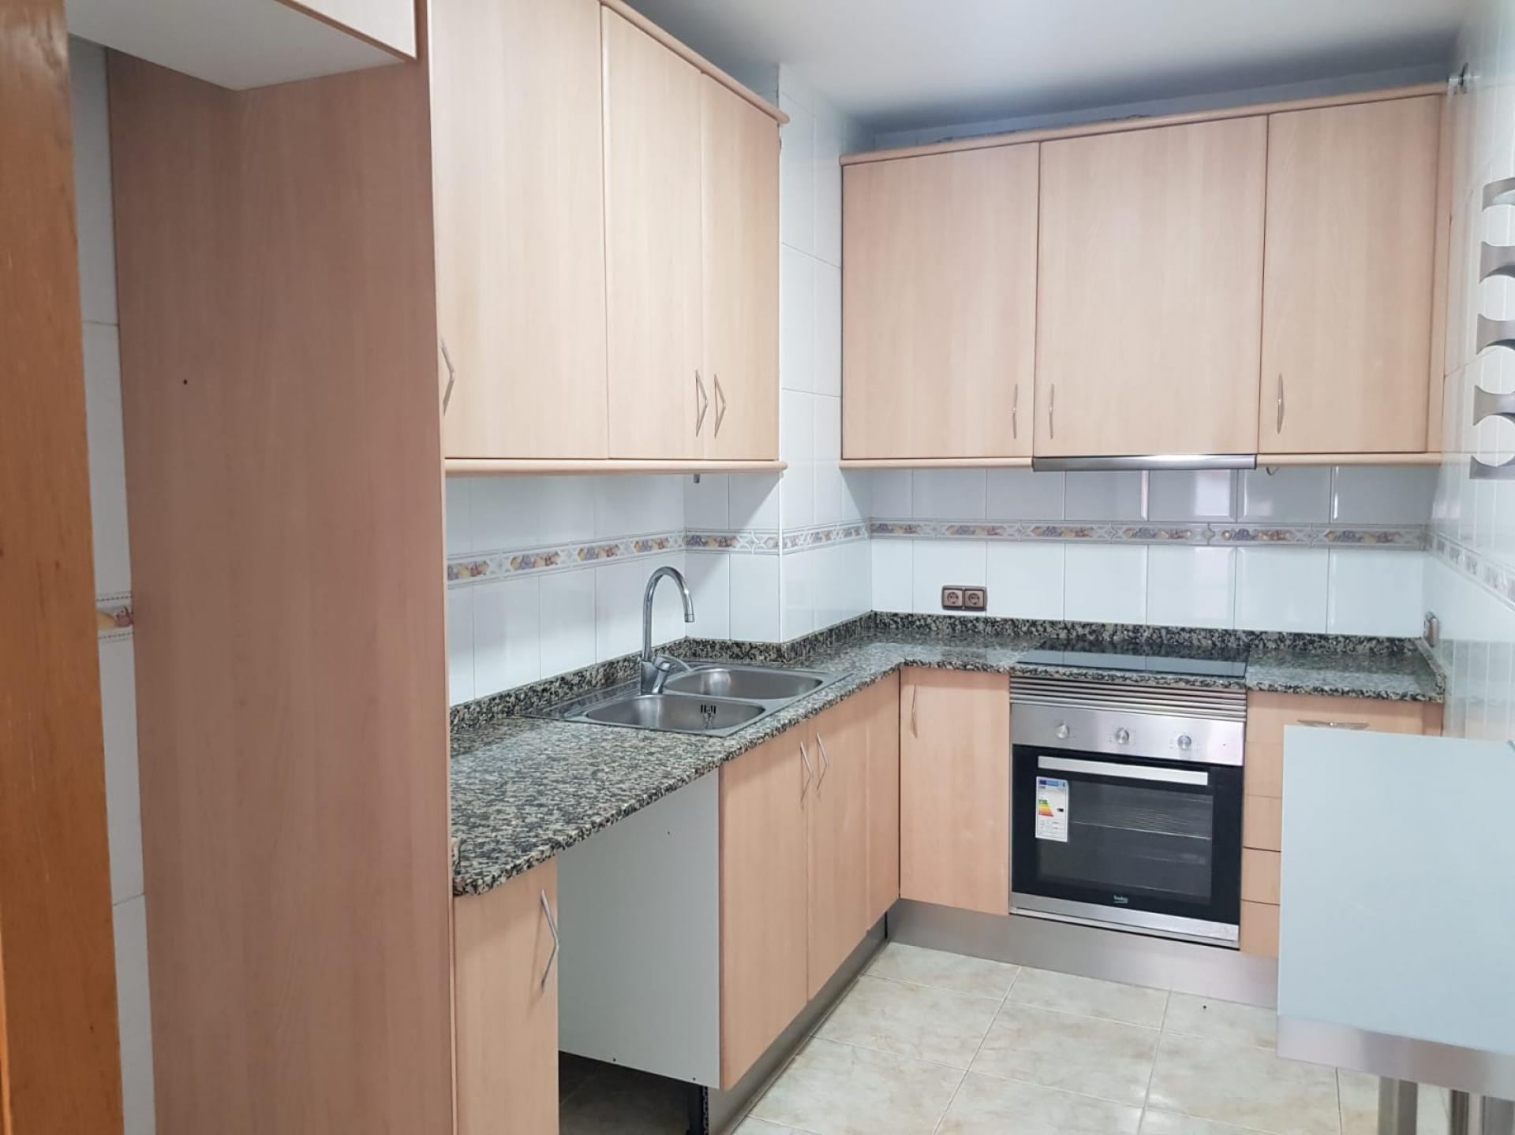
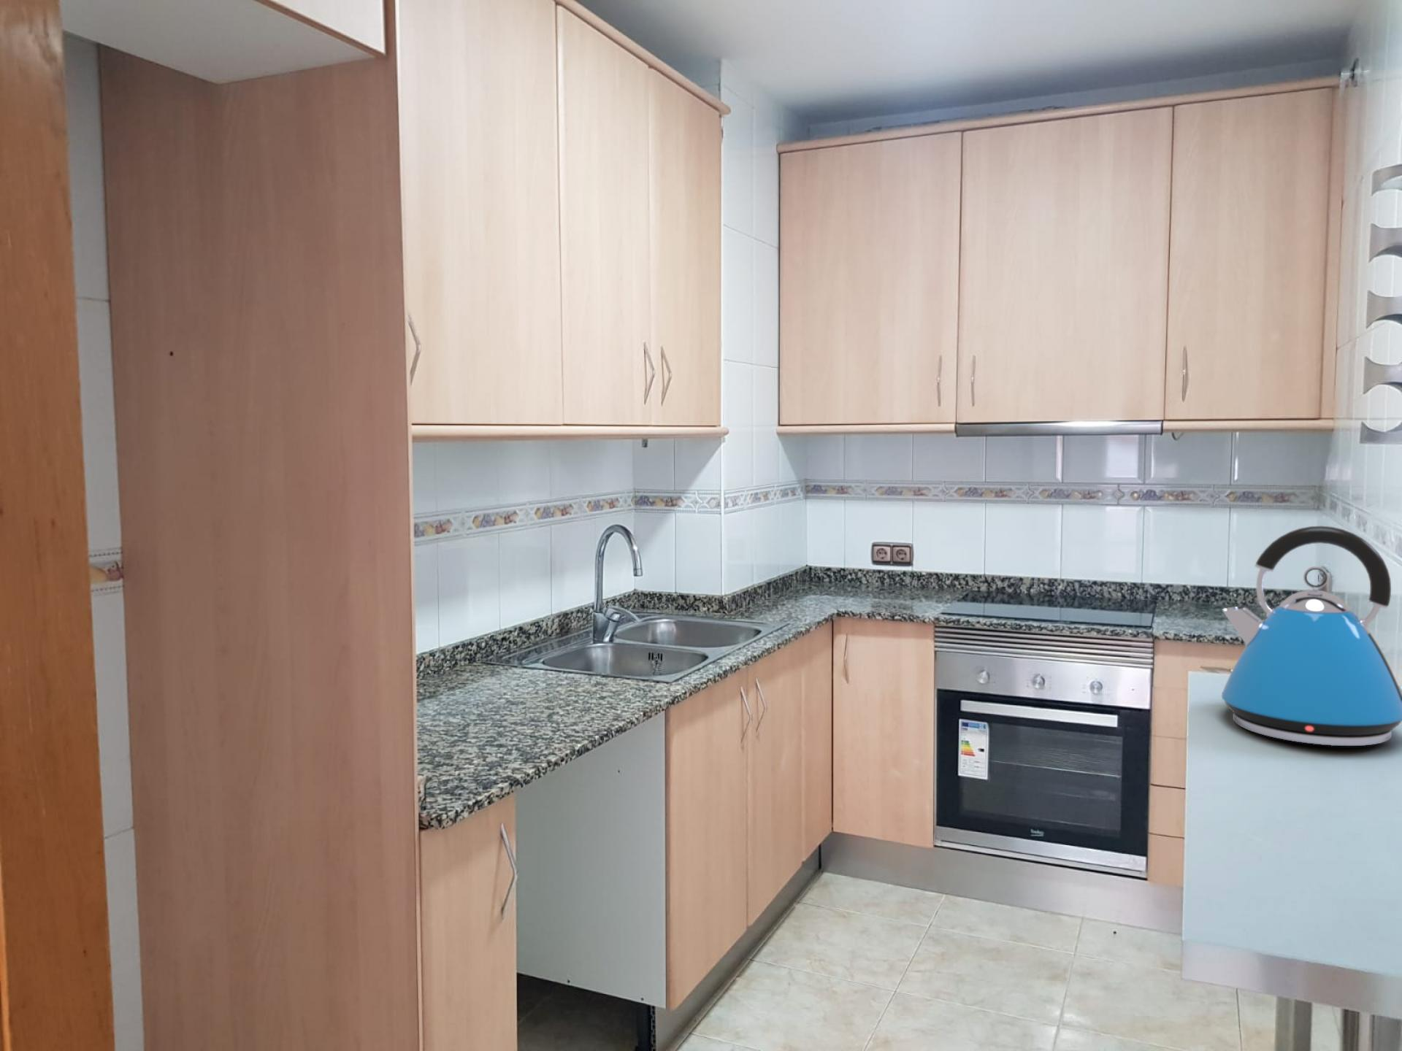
+ kettle (1320, 627)
